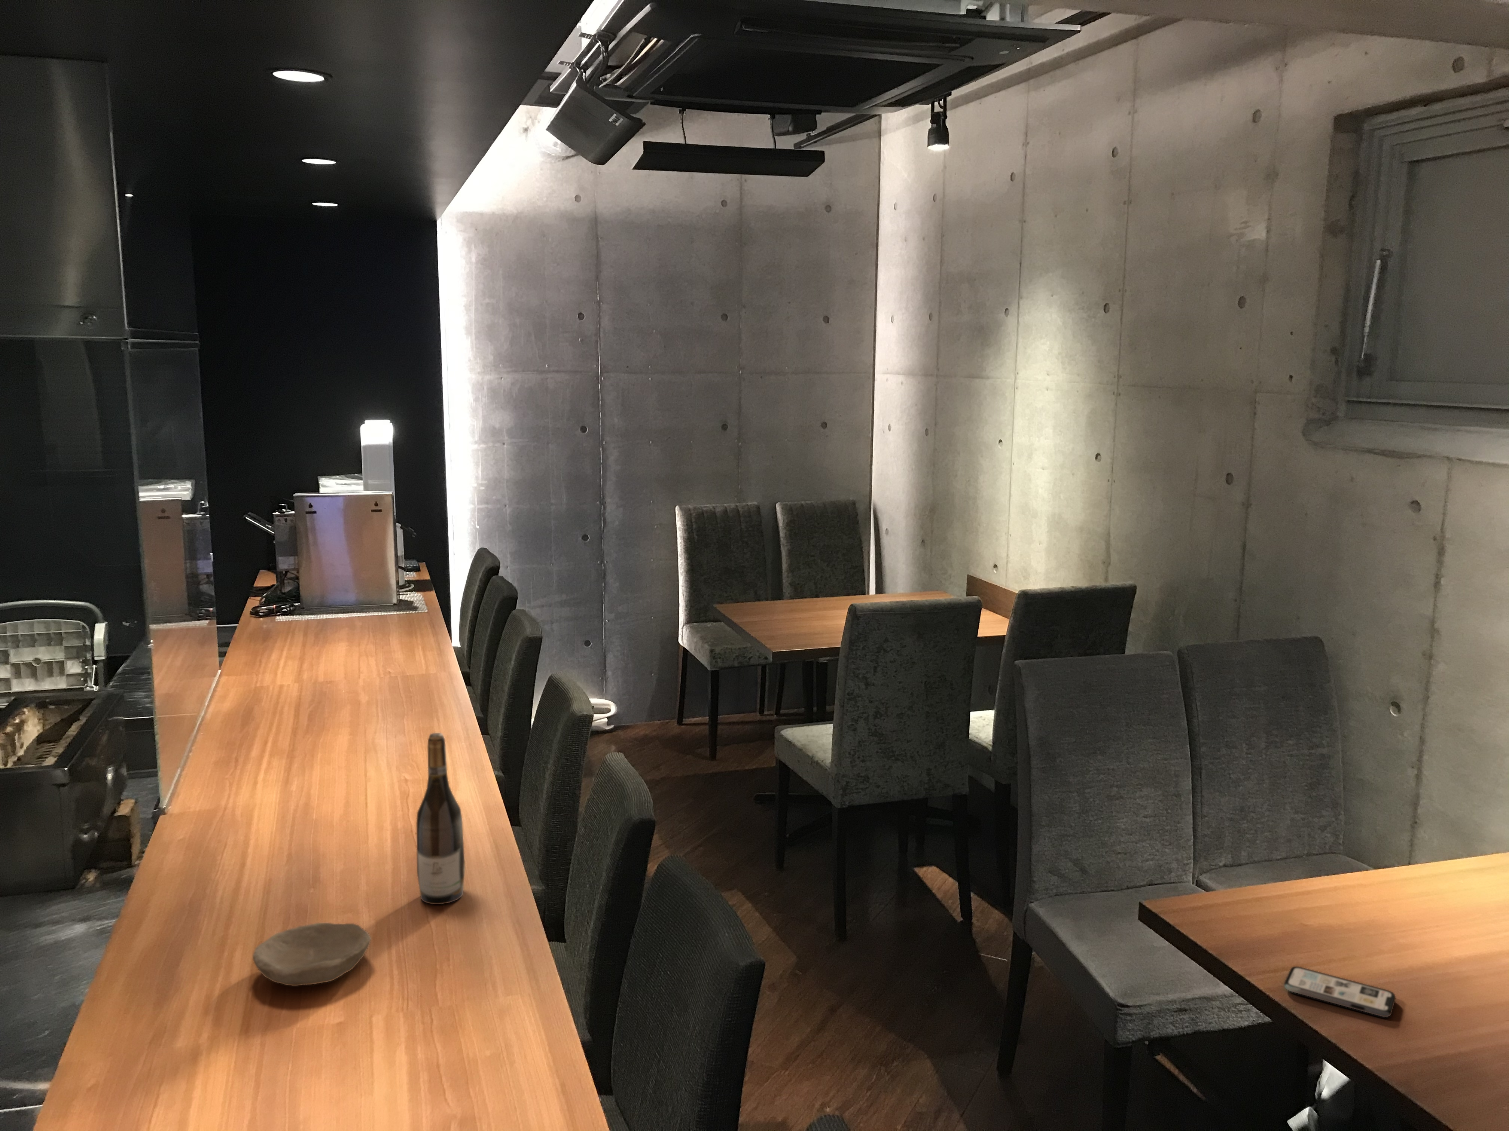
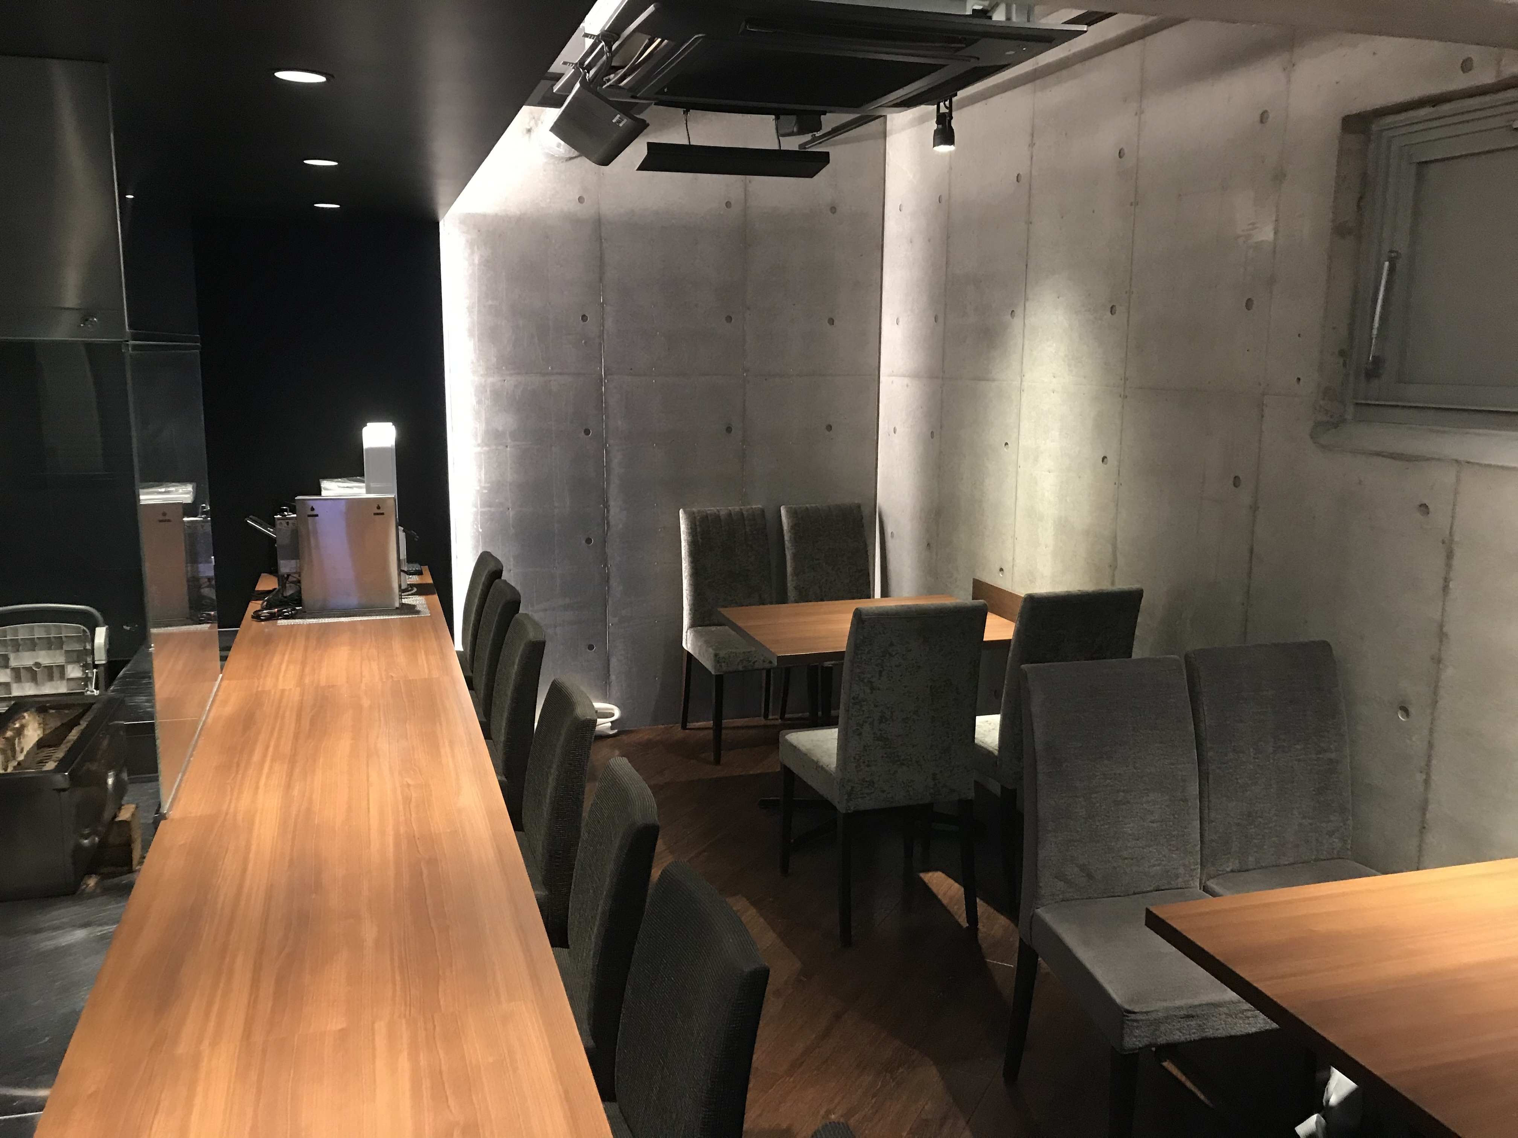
- bowl (312, 956)
- phone case (1339, 991)
- wine bottle (438, 816)
